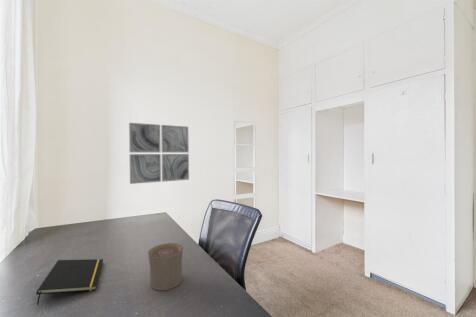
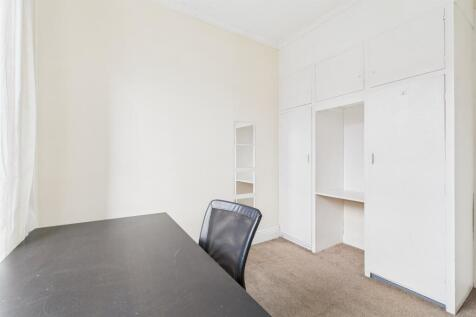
- wall art (160, 154)
- notepad (75, 273)
- cup (166, 265)
